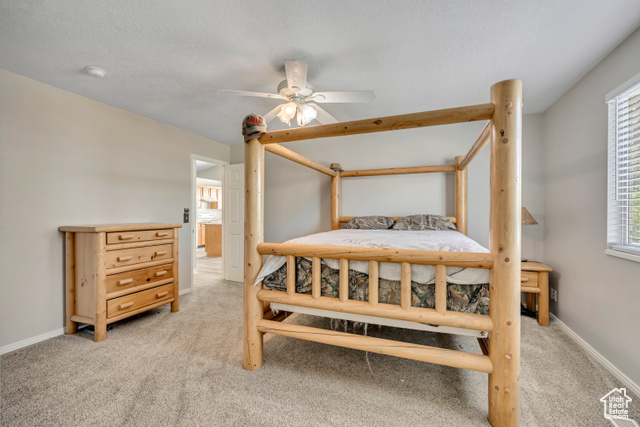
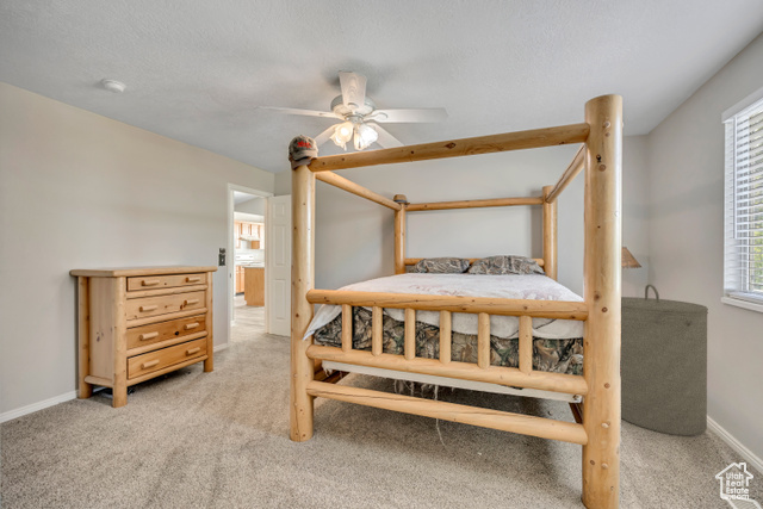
+ laundry hamper (650, 349)
